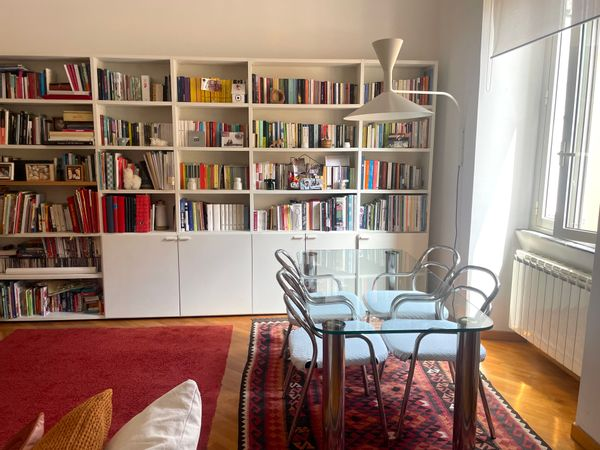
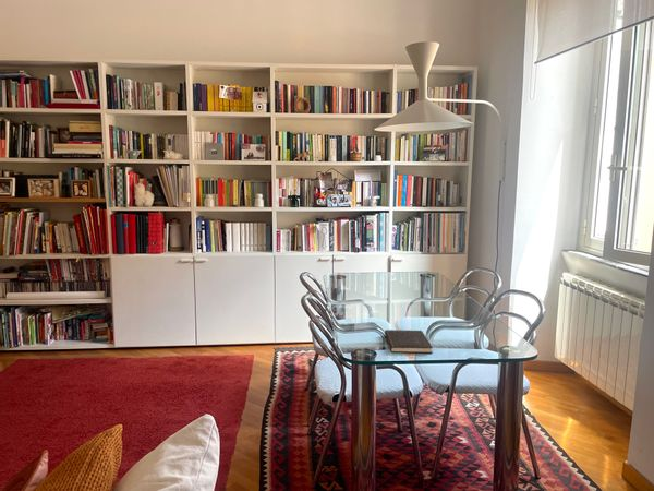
+ hardcover book (407, 340)
